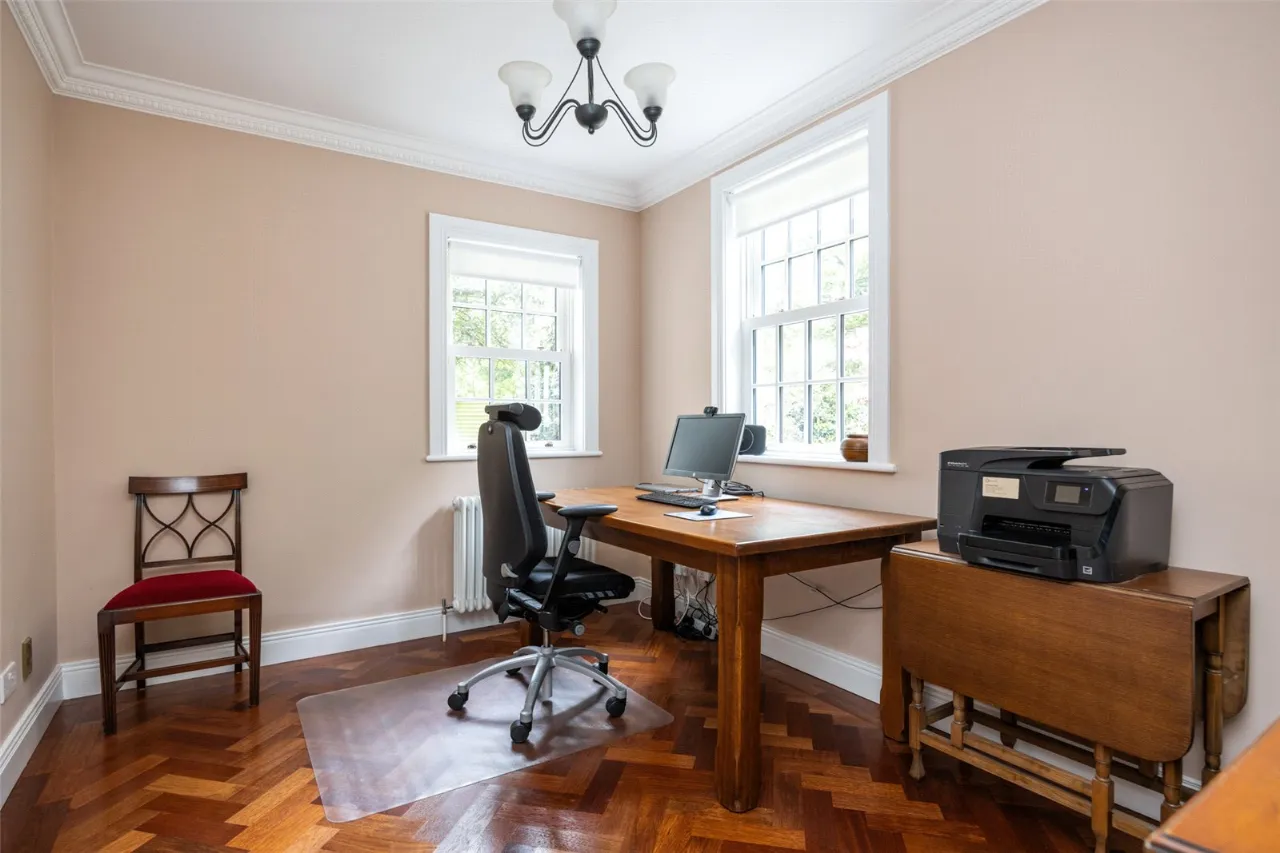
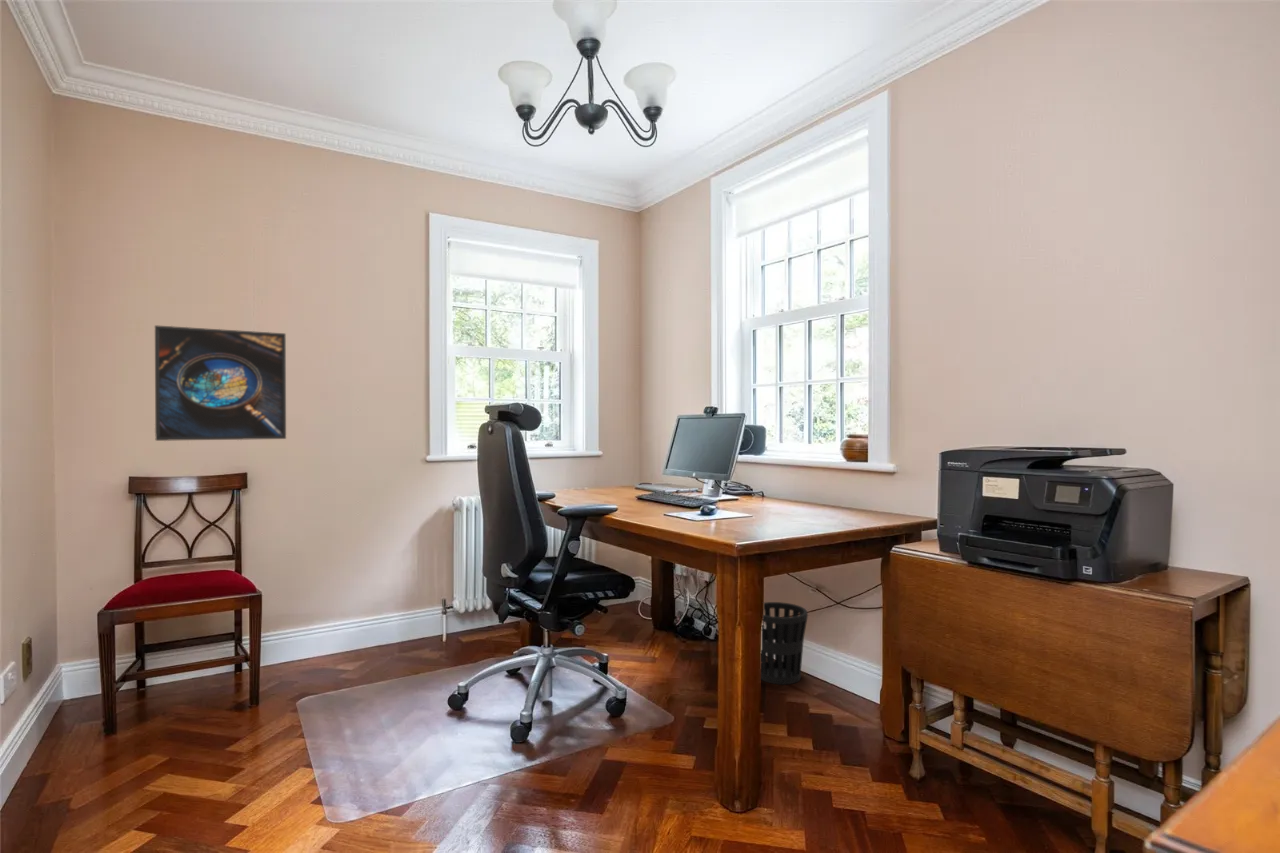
+ wastebasket (778, 642)
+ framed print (223, 384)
